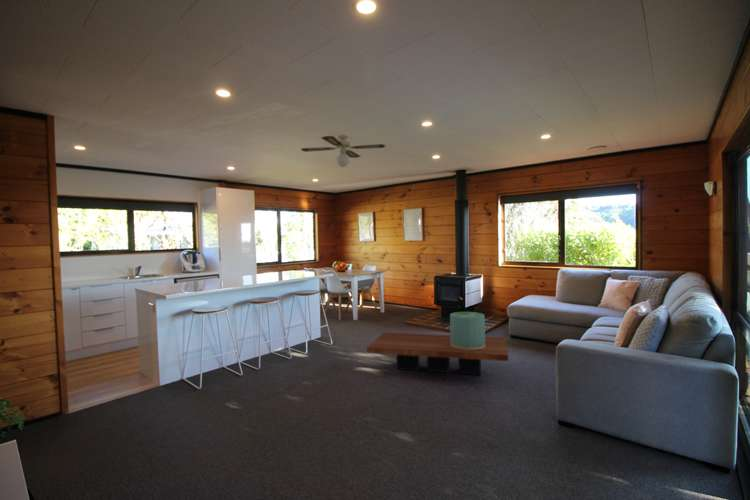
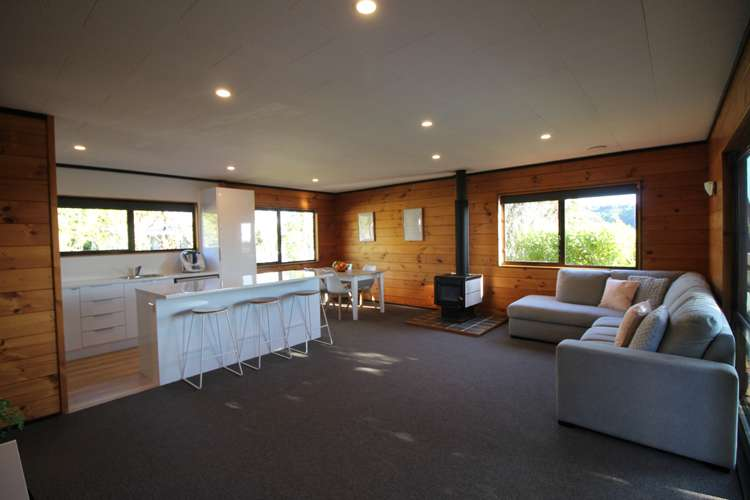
- coffee table (438, 355)
- ceiling fan (342, 151)
- decorative container (467, 329)
